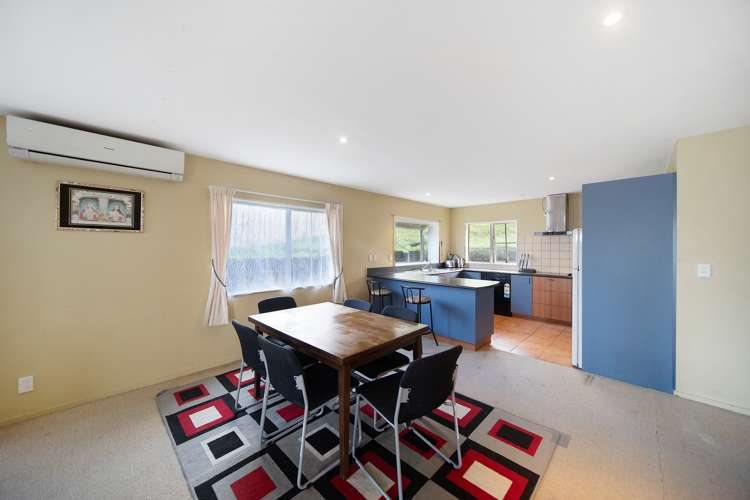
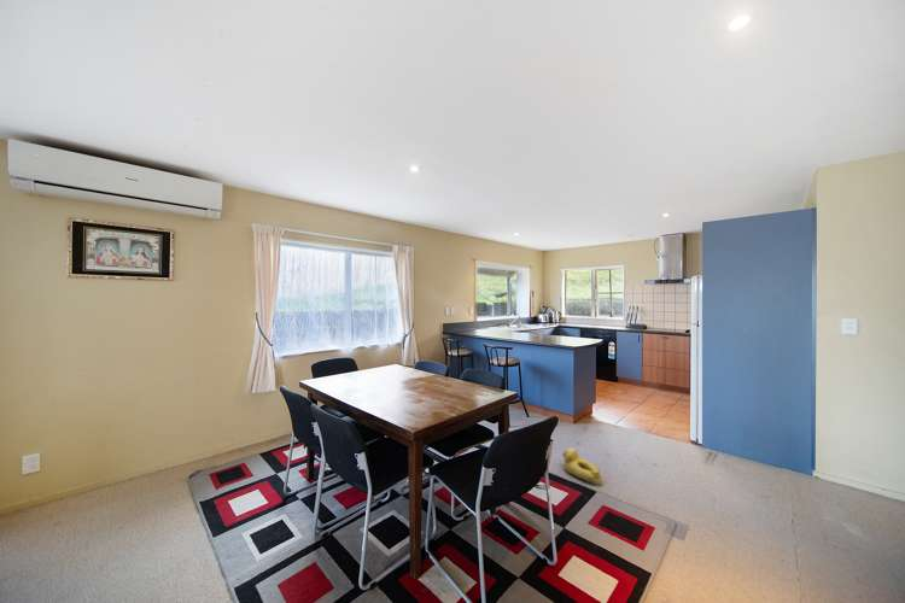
+ rubber duck (582, 463)
